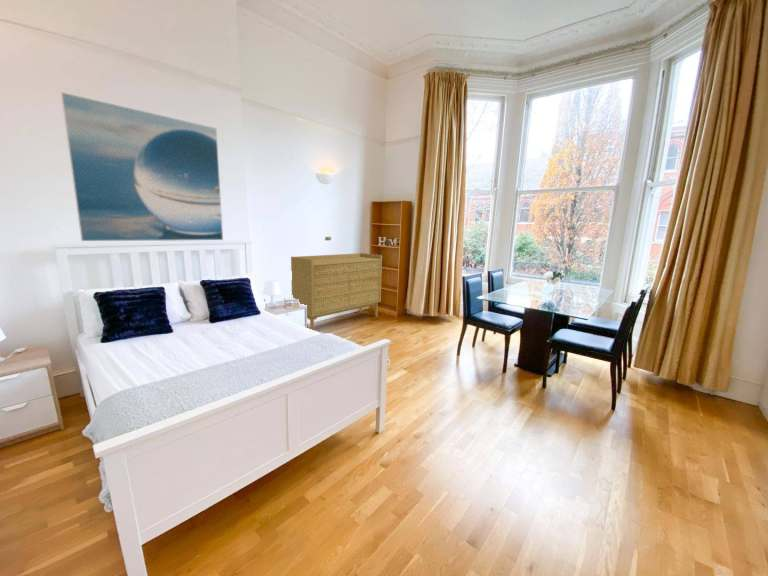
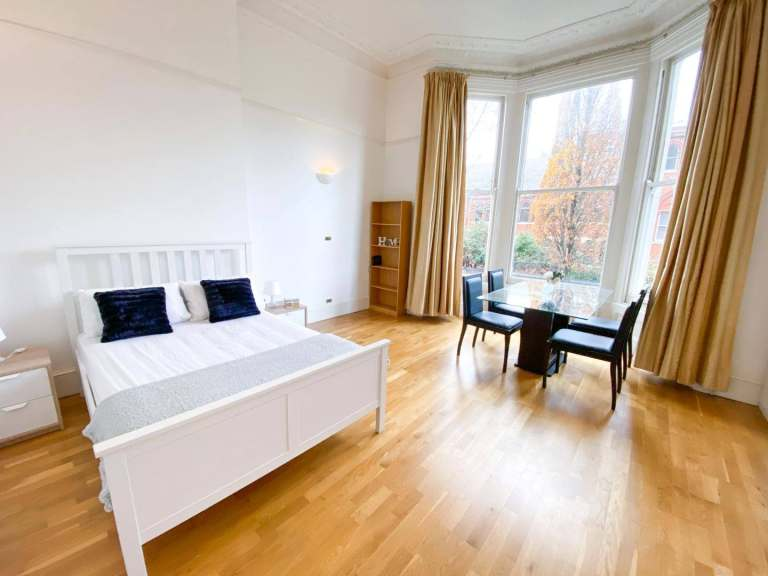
- sideboard (339, 289)
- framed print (155, 178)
